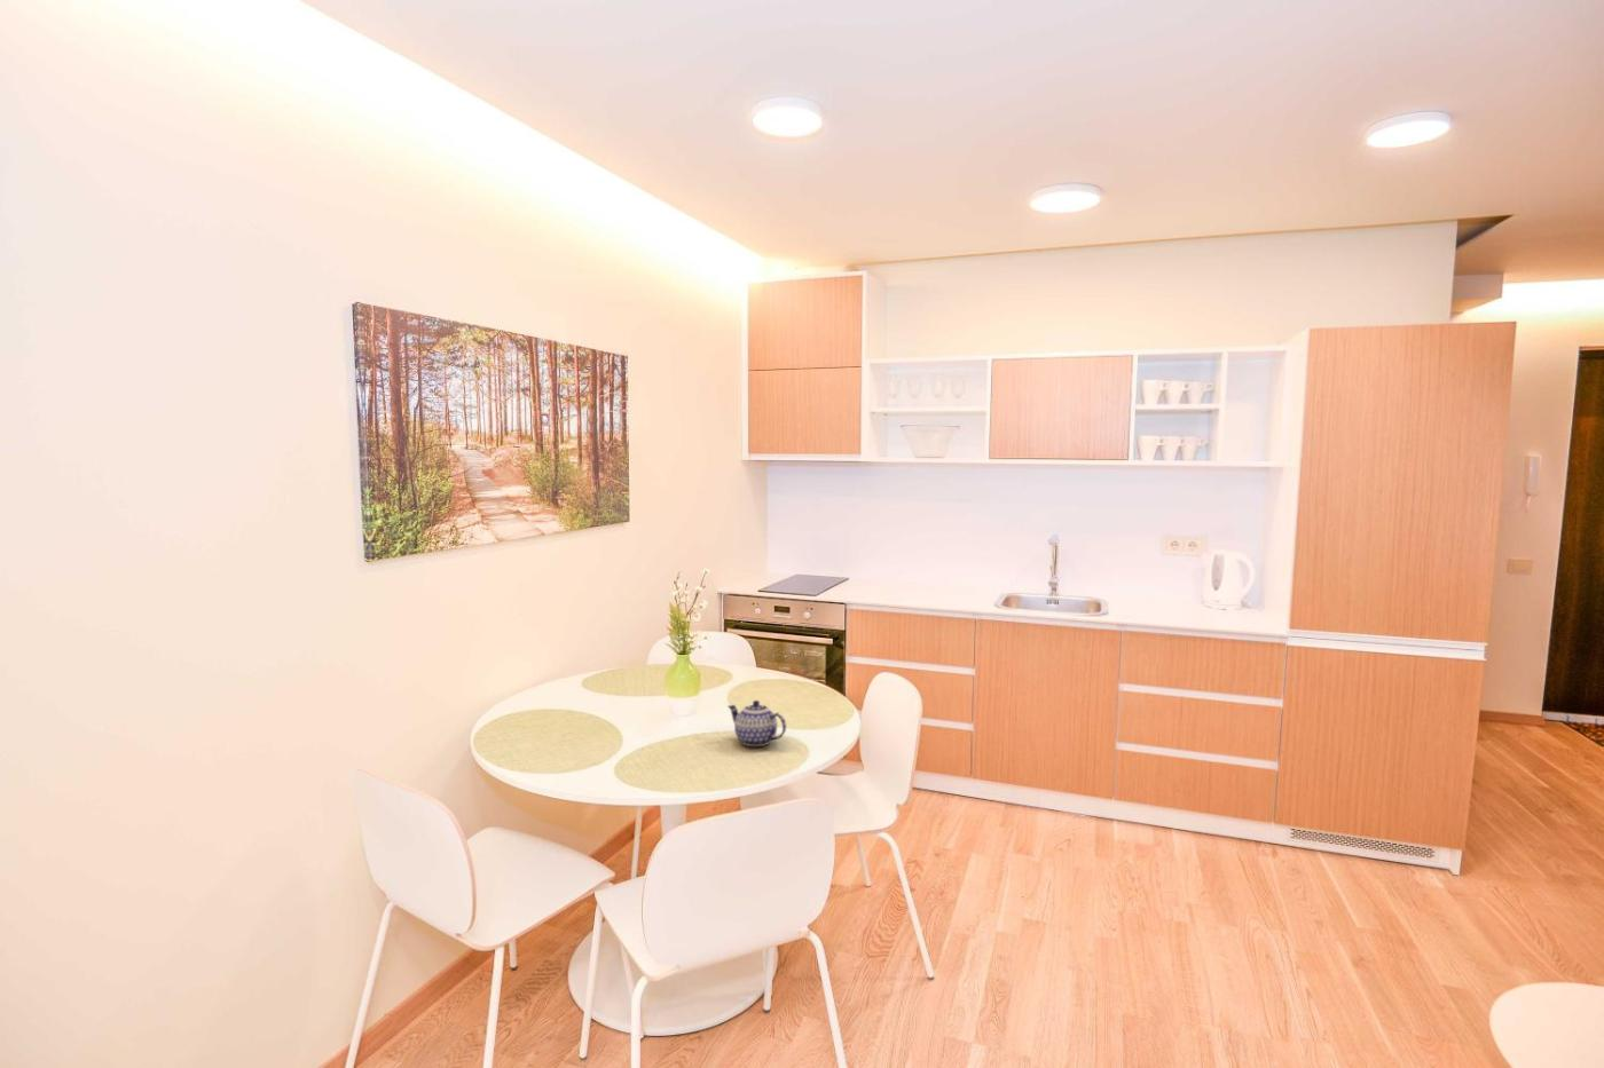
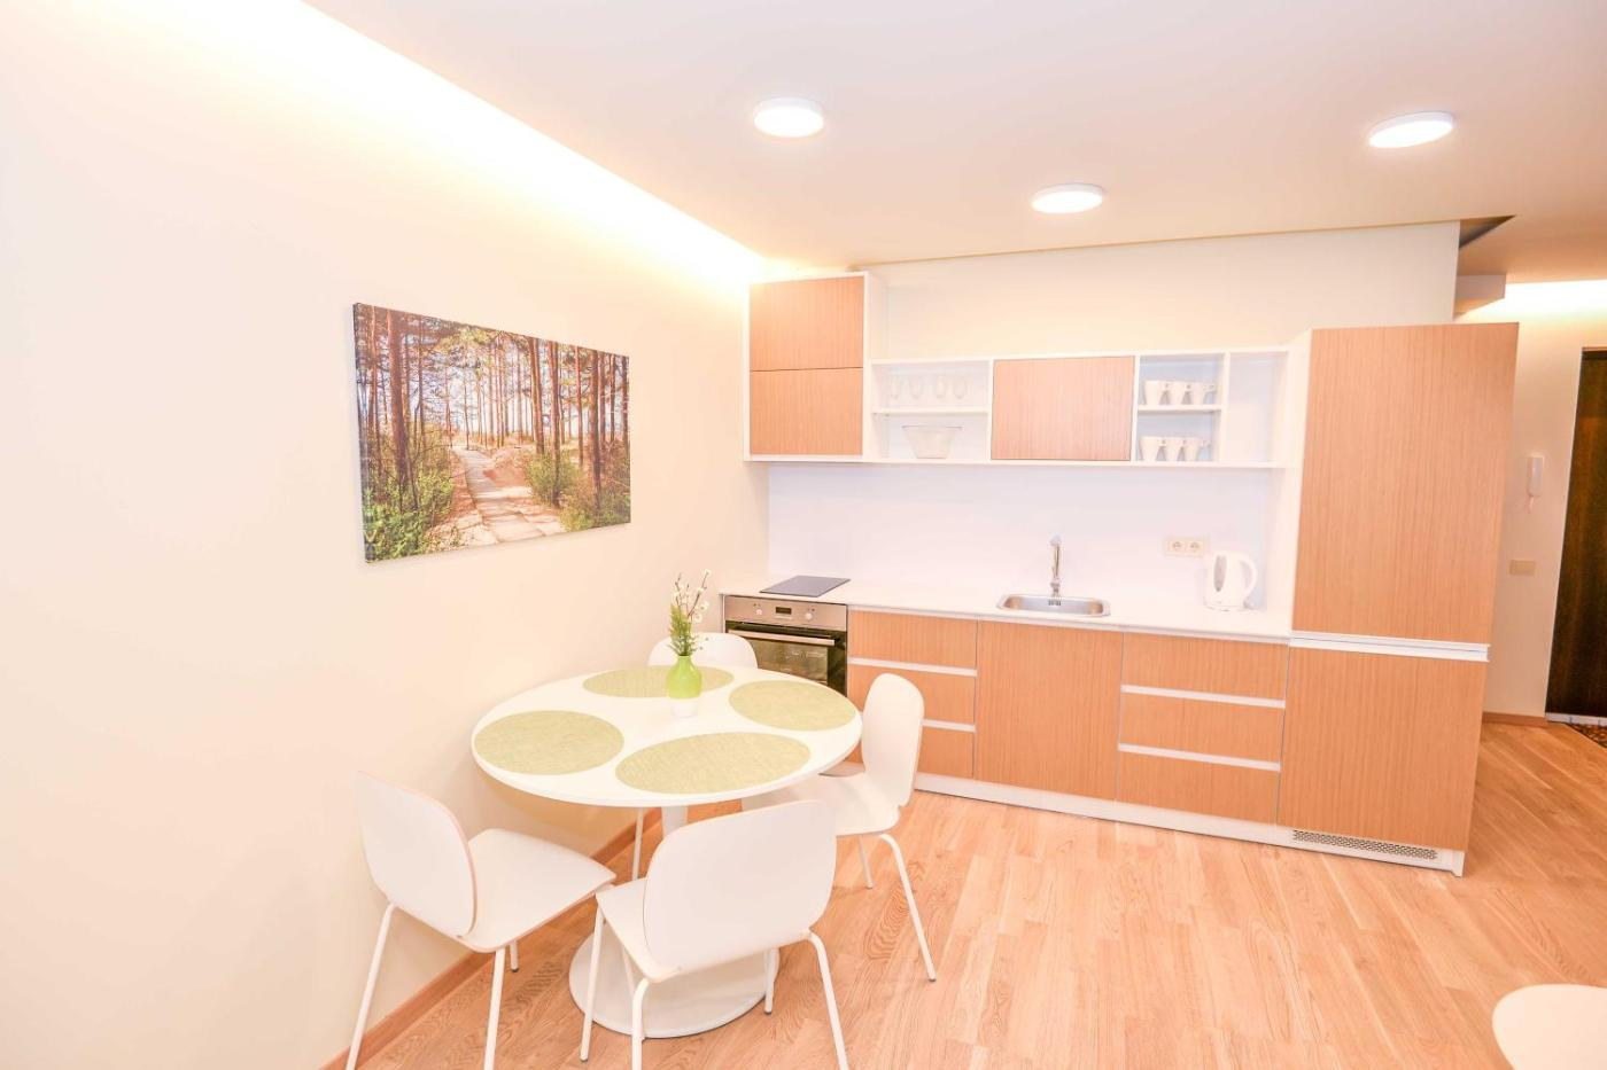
- teapot (755, 721)
